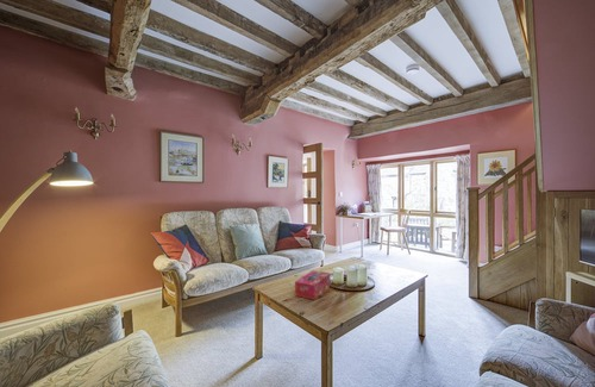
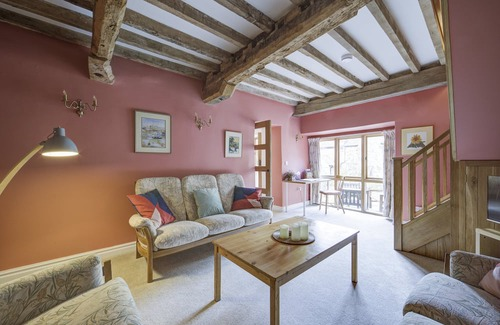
- tissue box (313, 283)
